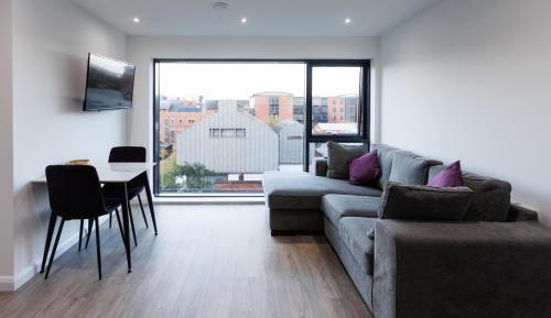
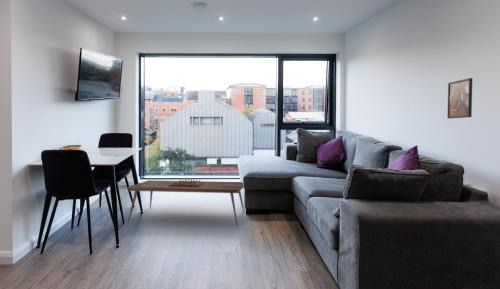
+ coffee table (189, 191)
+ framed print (459, 99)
